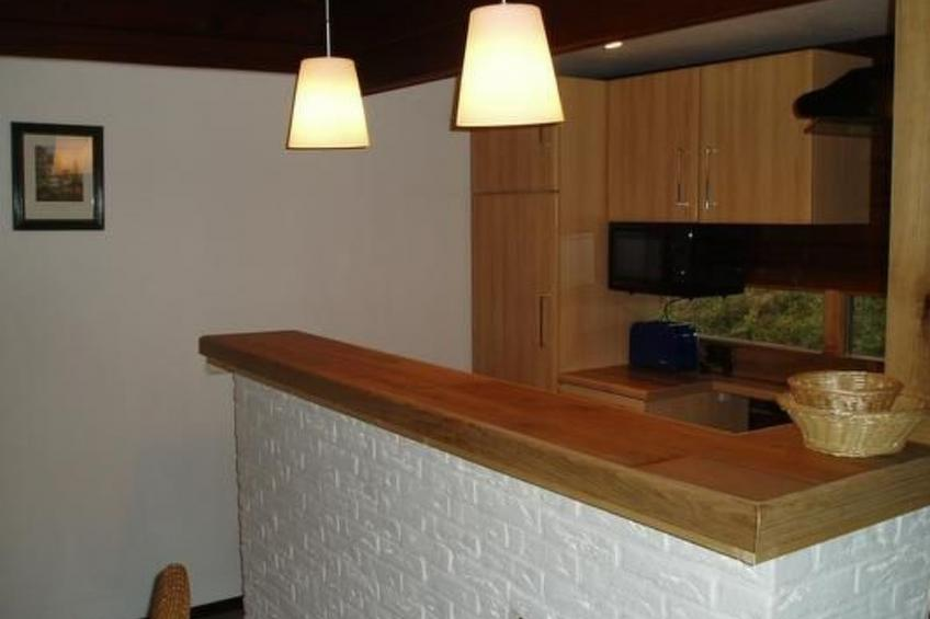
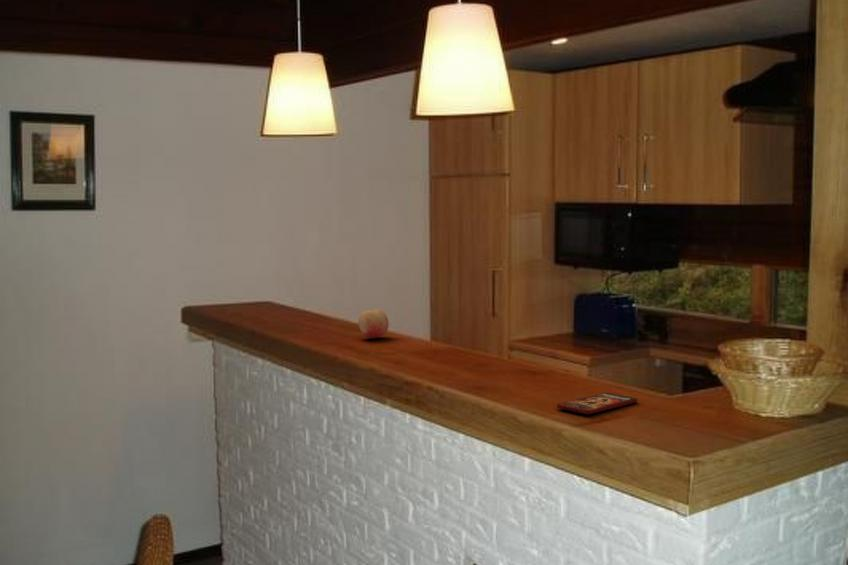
+ fruit (373, 323)
+ smartphone (597, 403)
